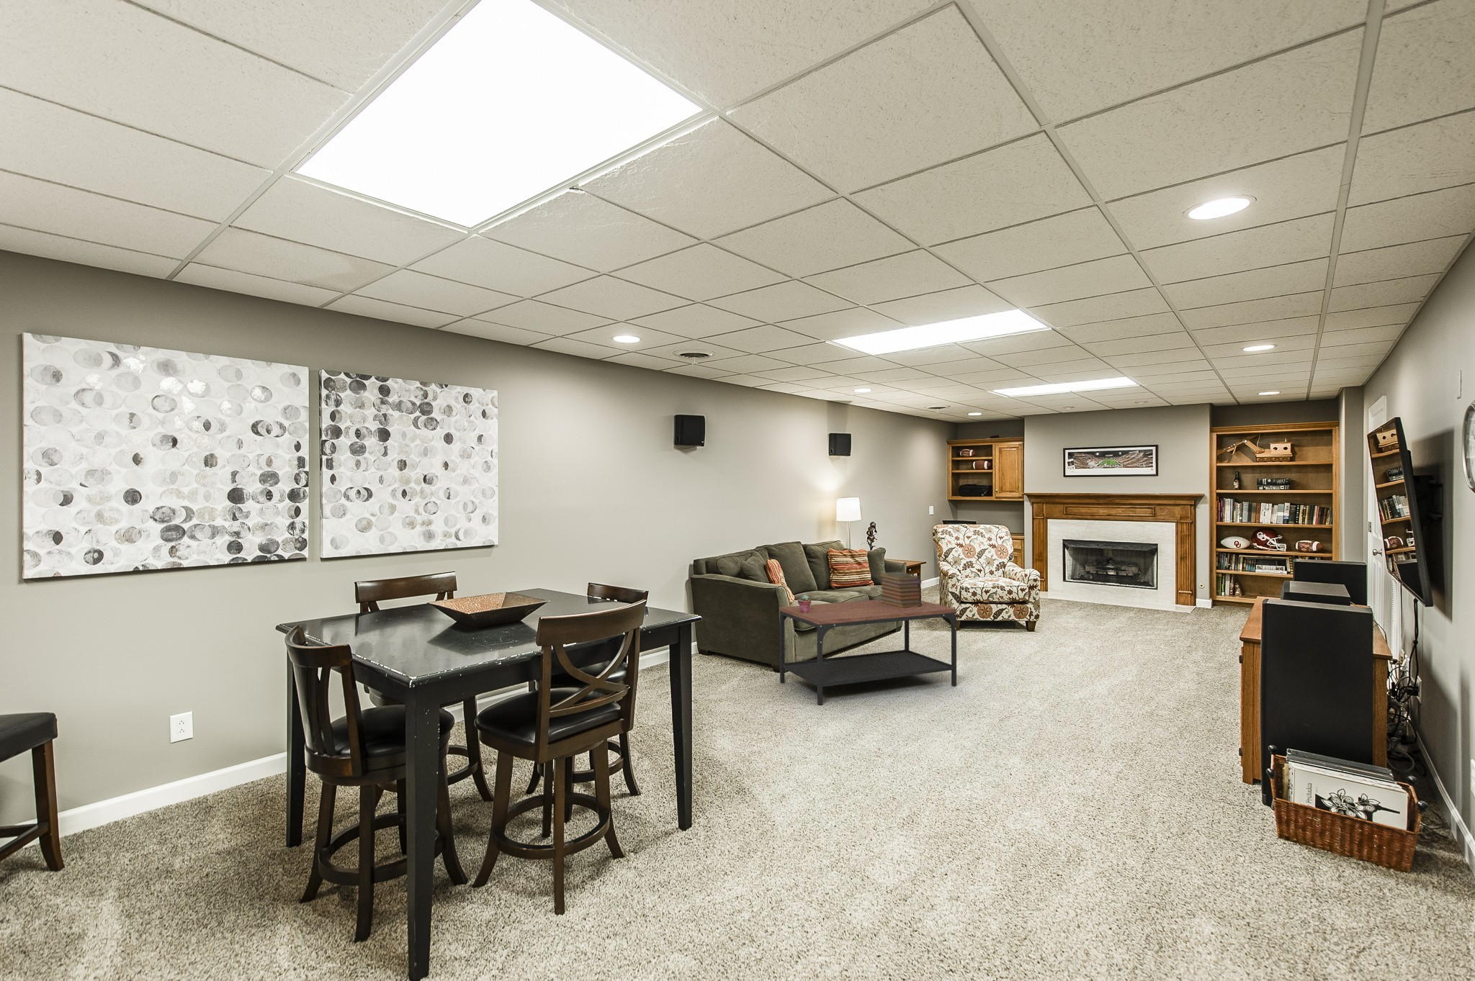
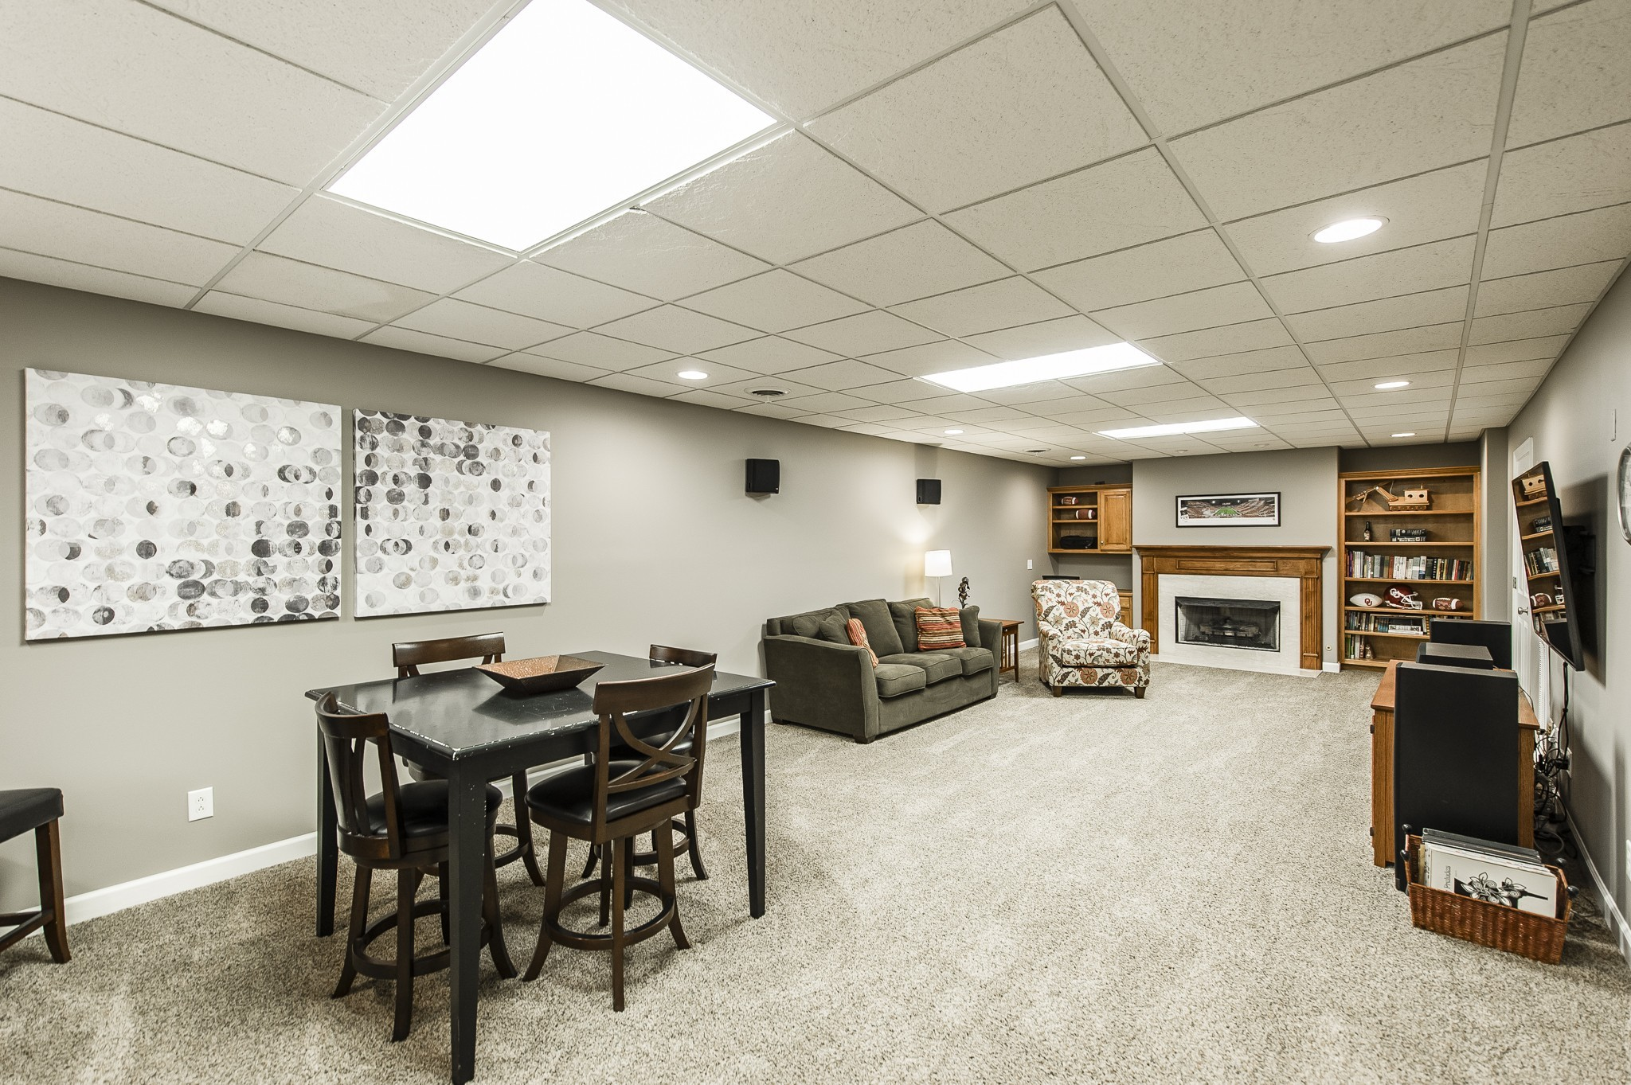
- potted succulent (805, 602)
- coffee table (868, 654)
- book stack (899, 589)
